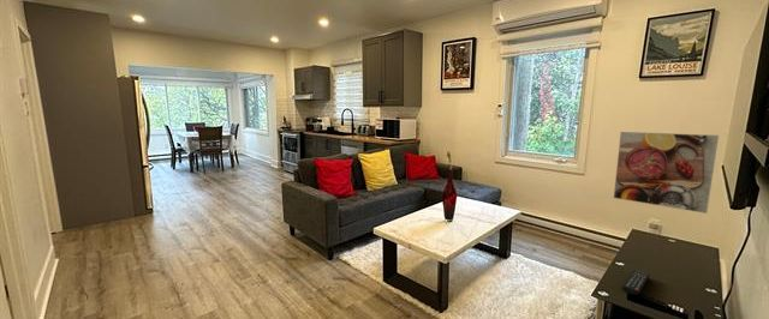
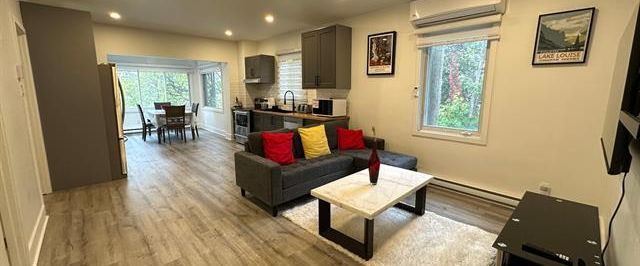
- remote control (636, 282)
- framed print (661, 169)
